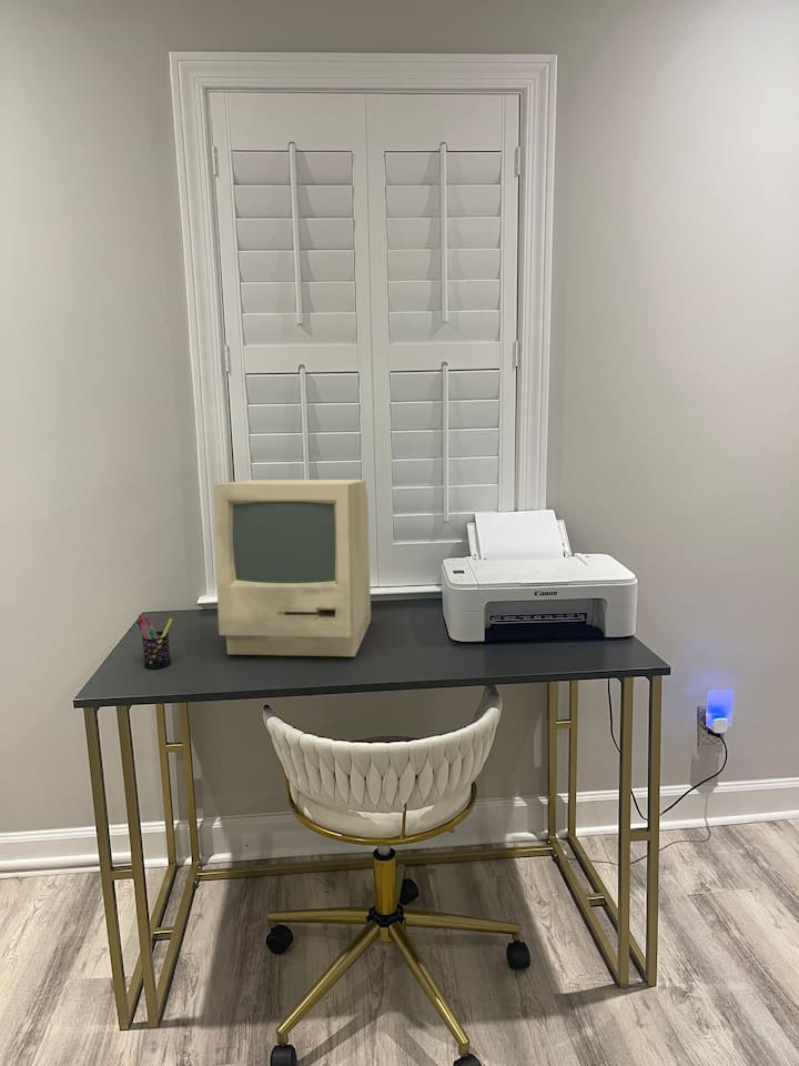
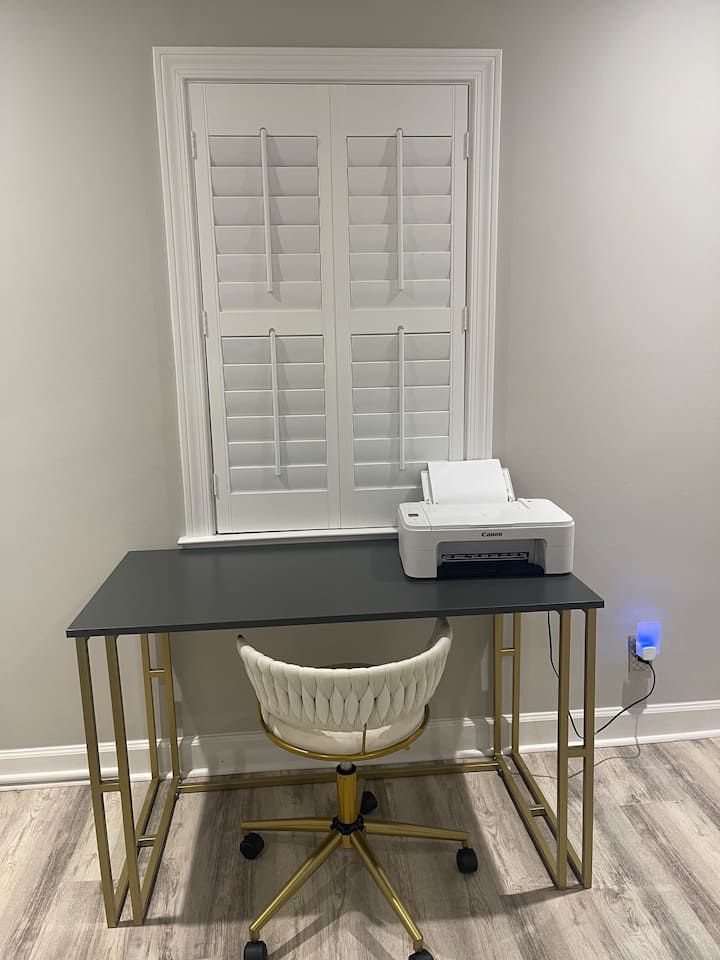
- computer monitor (297, 560)
- pen holder (153, 640)
